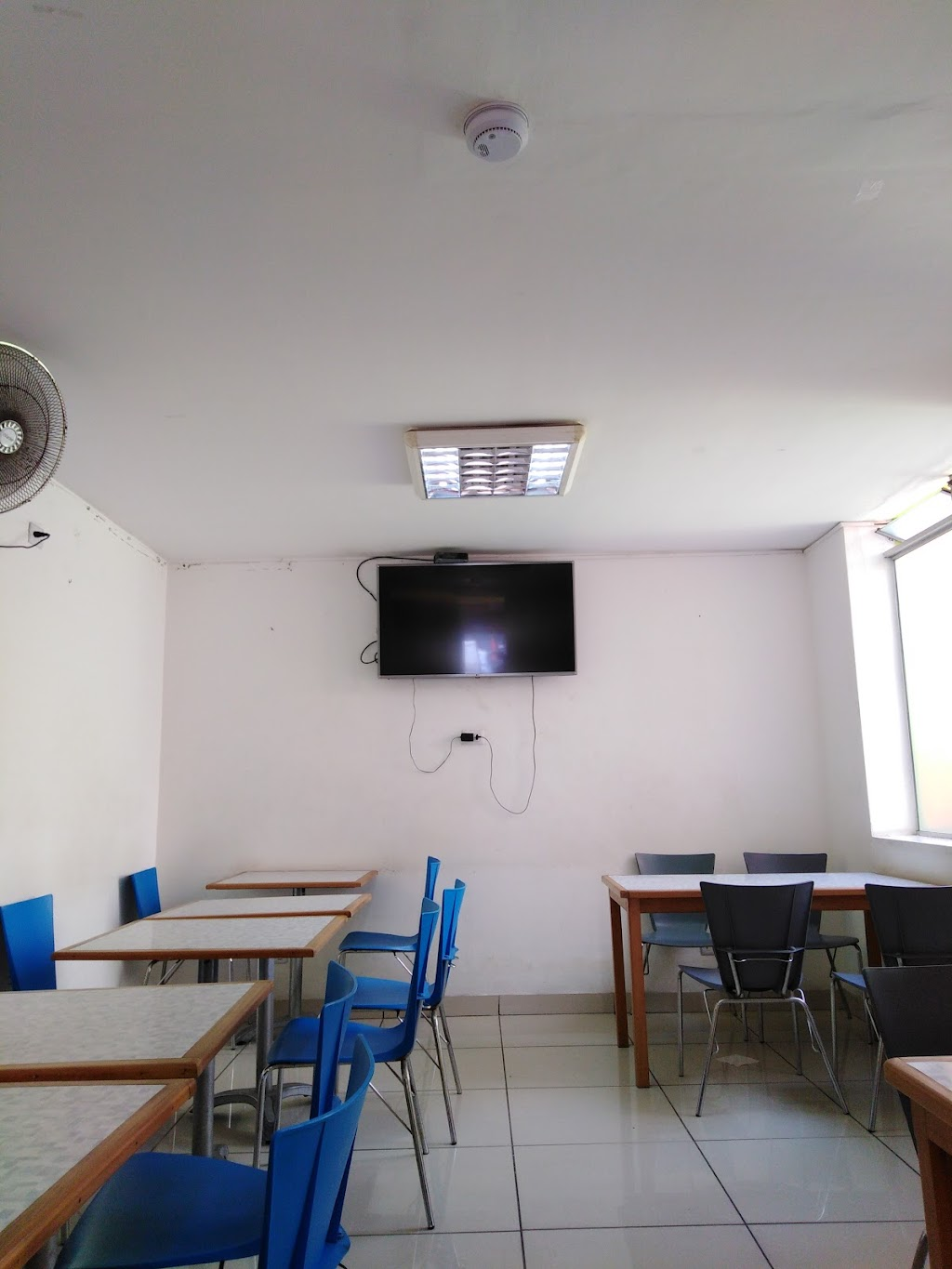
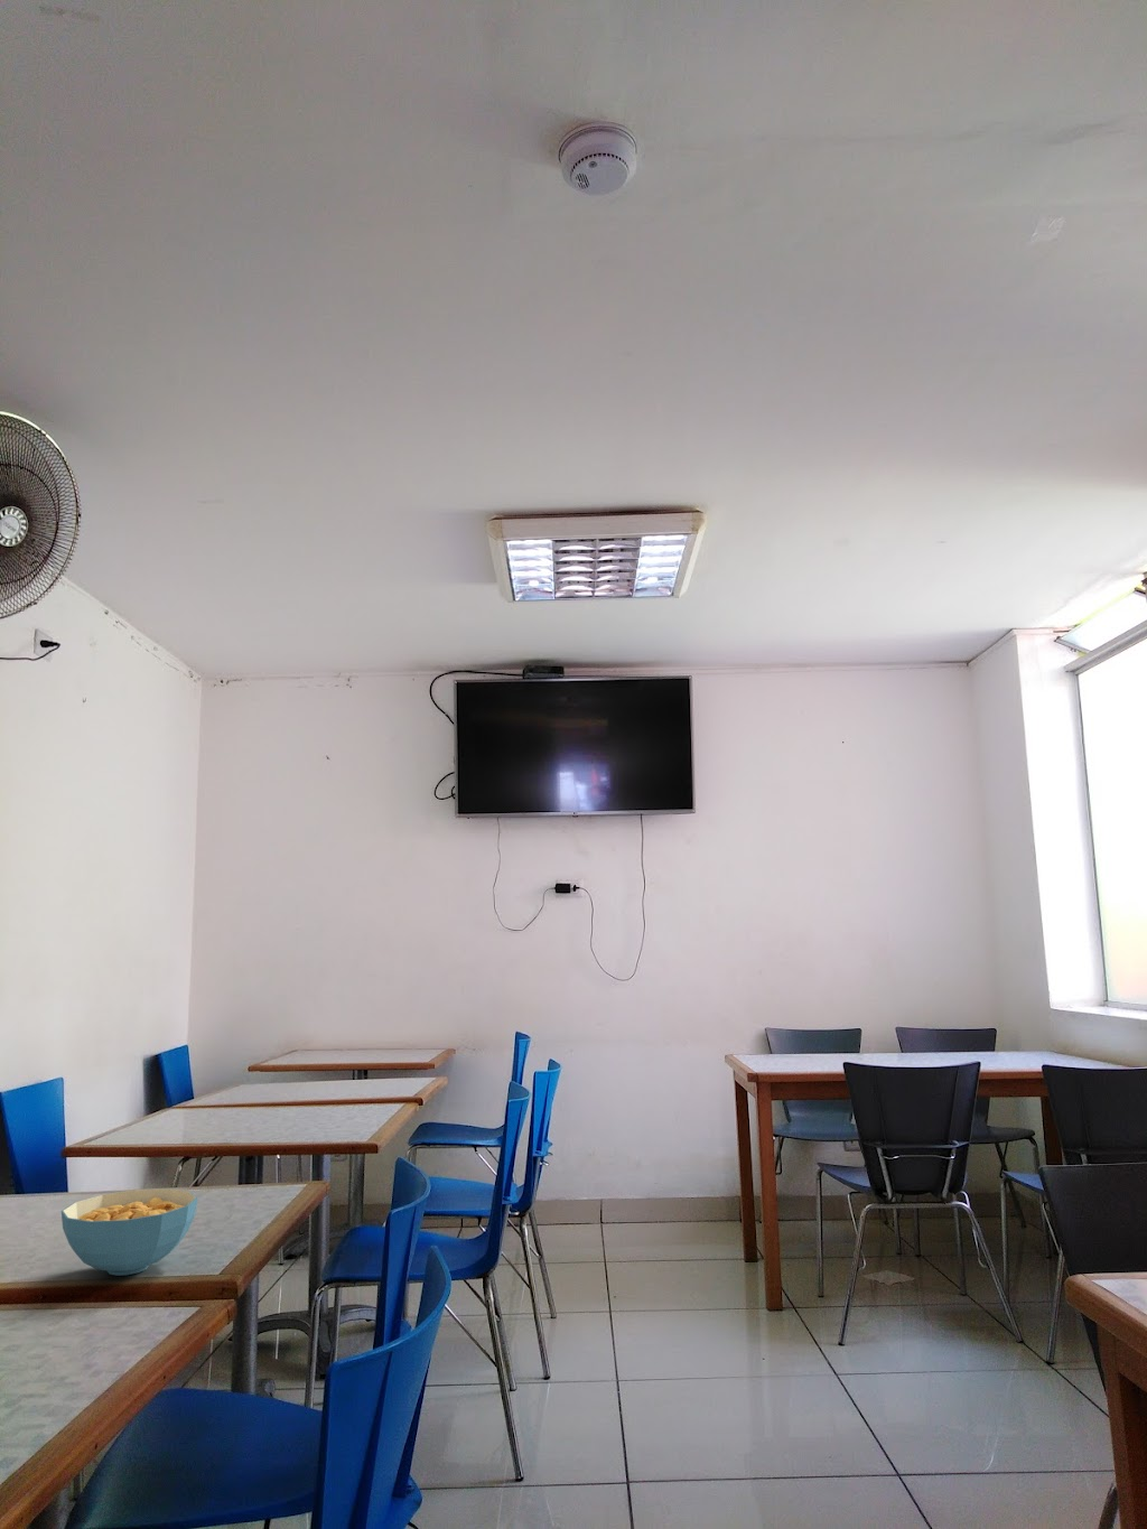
+ cereal bowl (129, 1235)
